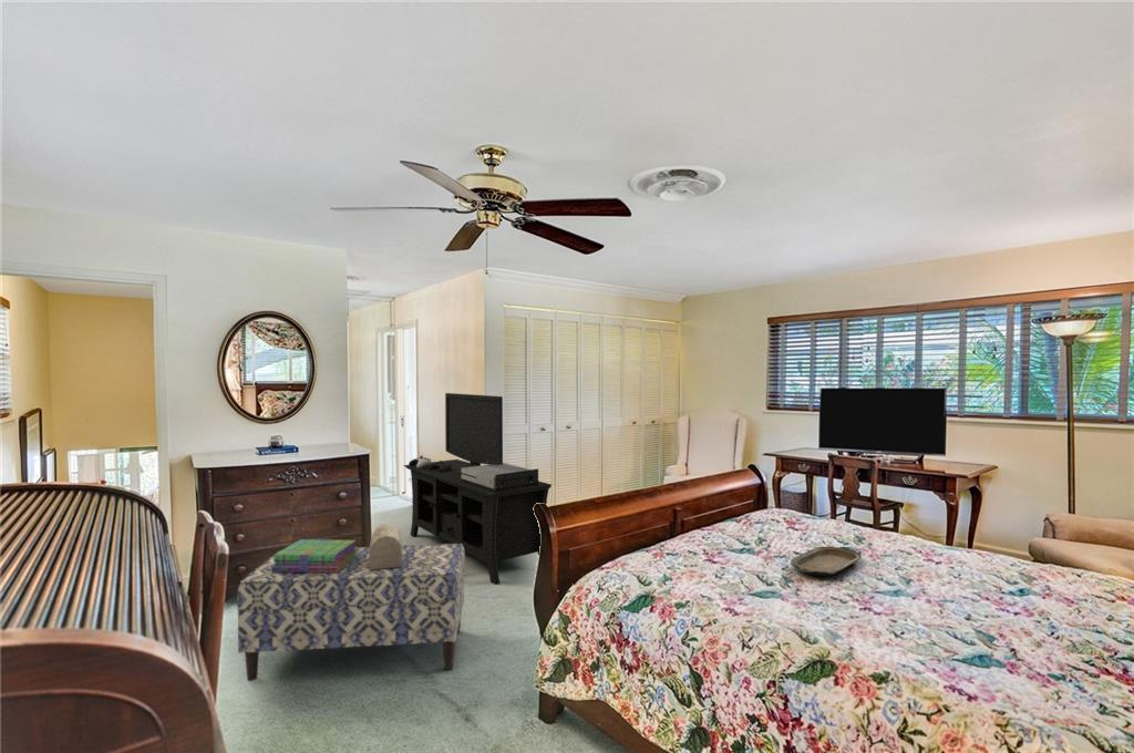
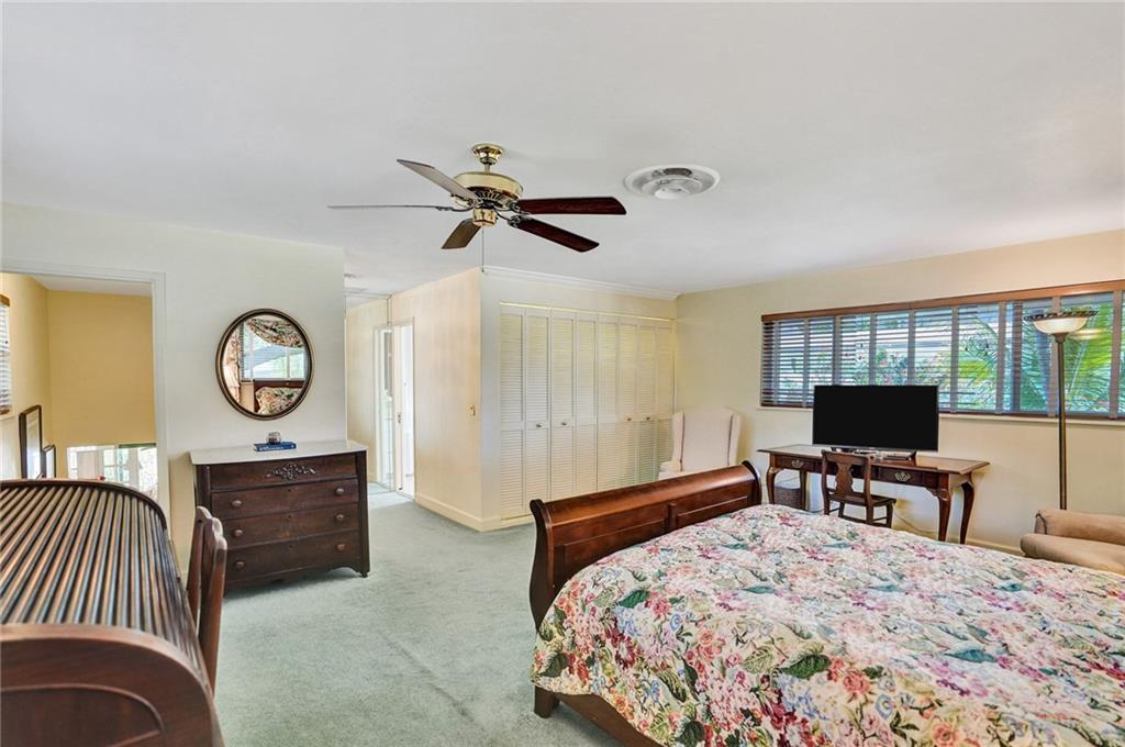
- decorative box (385, 545)
- bench (362, 607)
- stack of books (316, 555)
- serving tray (826, 560)
- media console (470, 473)
